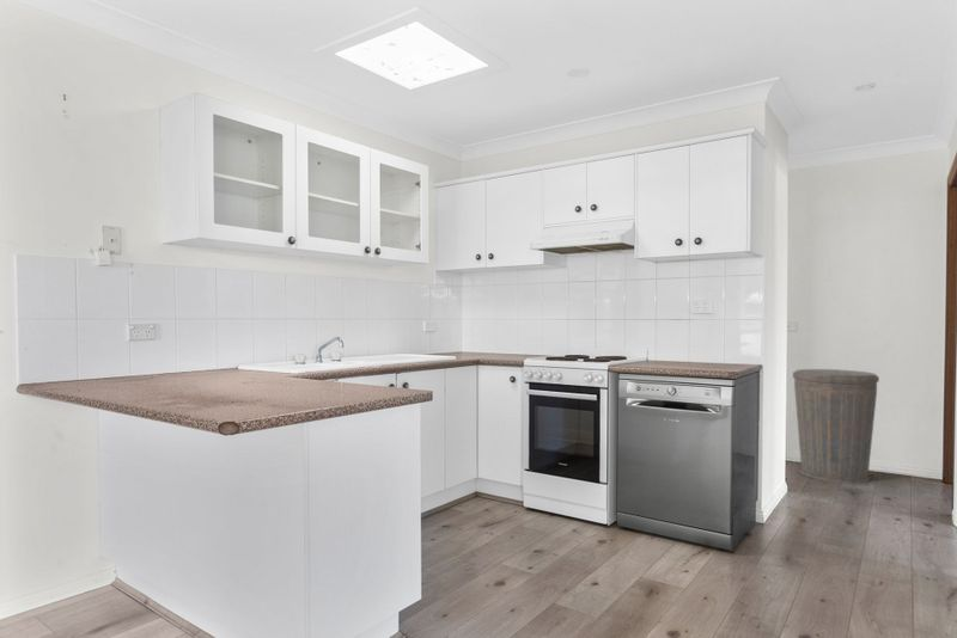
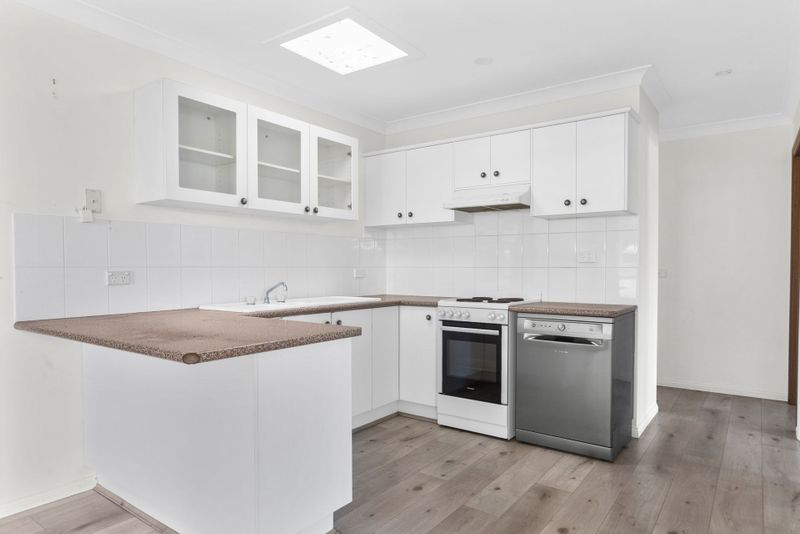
- trash can (834, 423)
